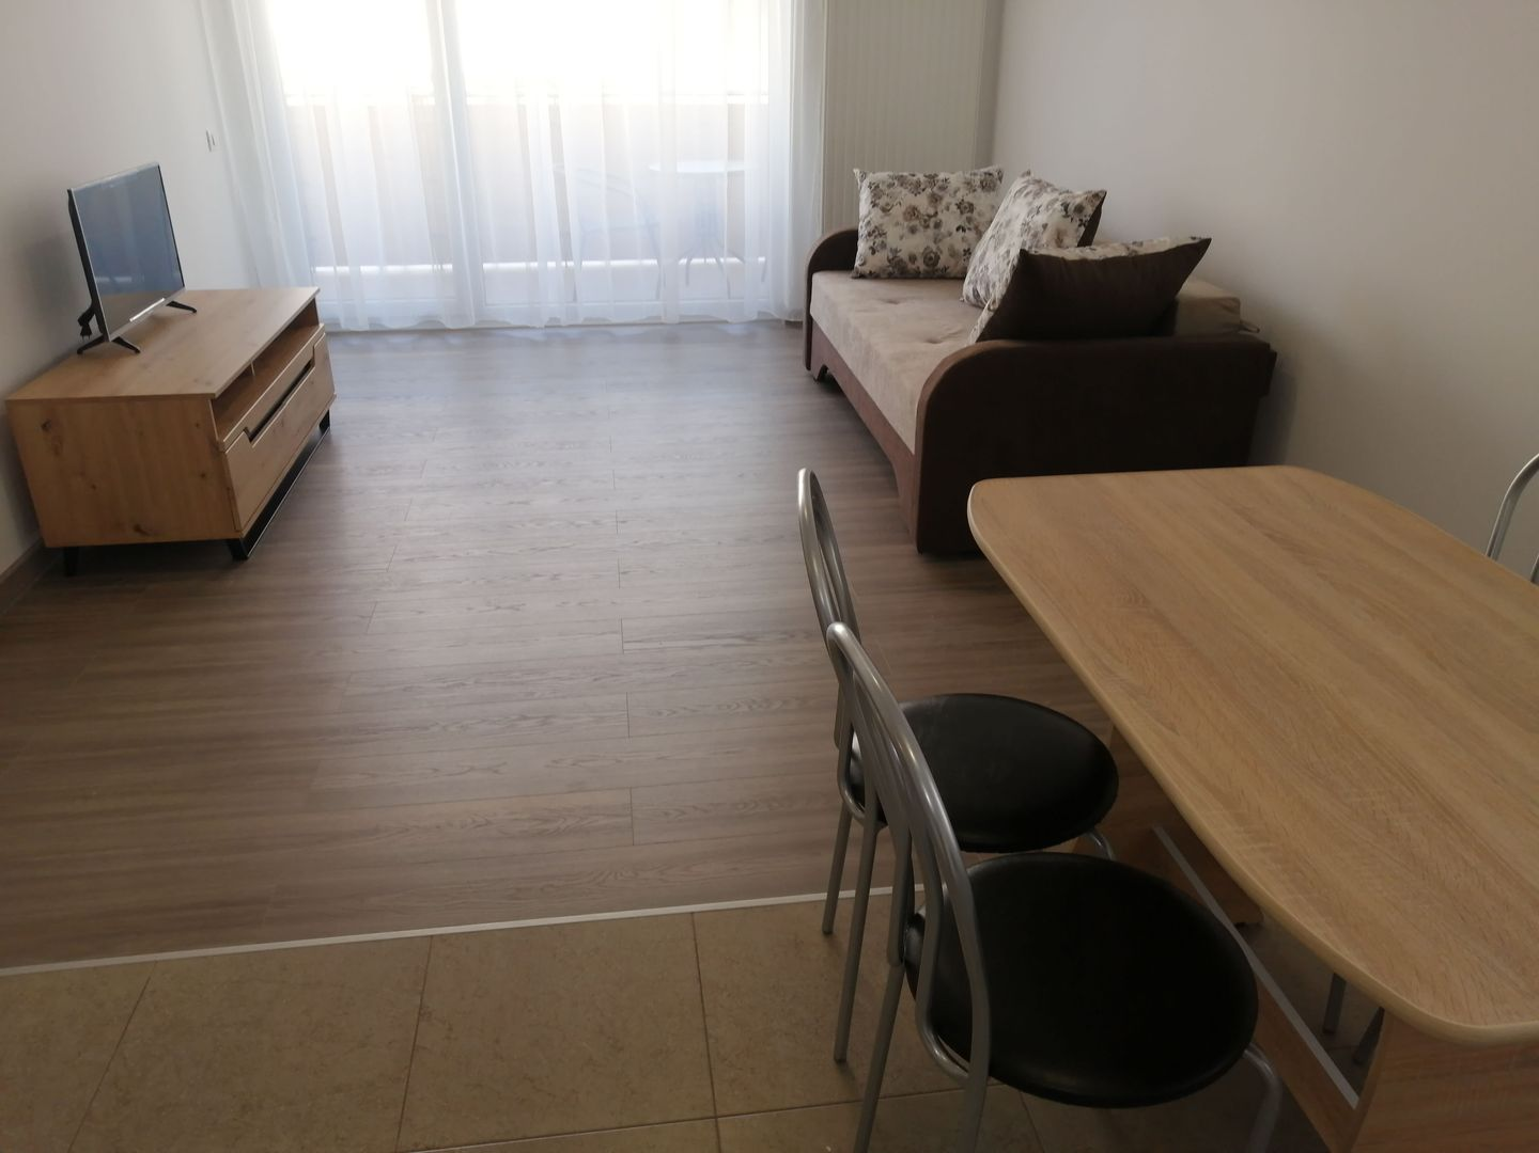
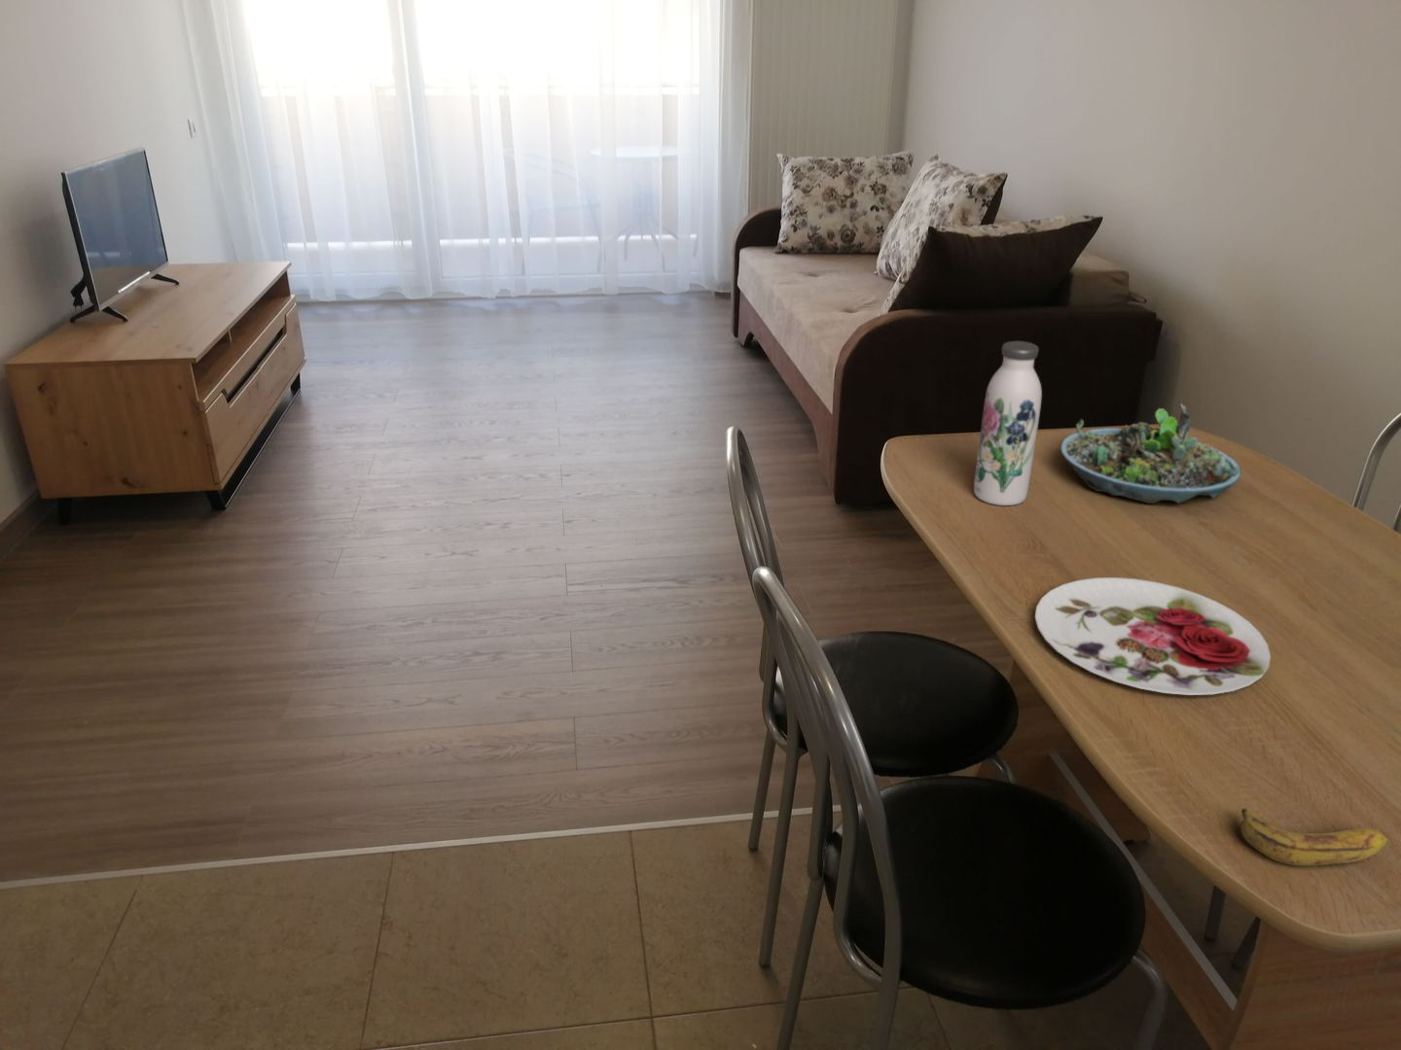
+ succulent planter (1151, 444)
+ water bottle (1009, 422)
+ banana (1316, 834)
+ plate (1149, 629)
